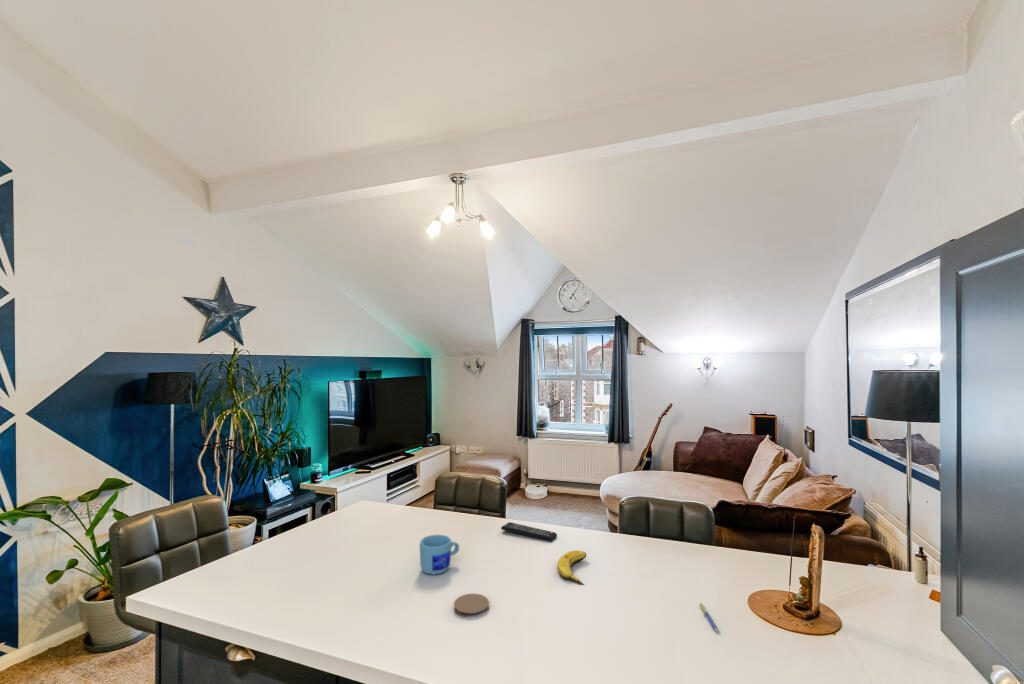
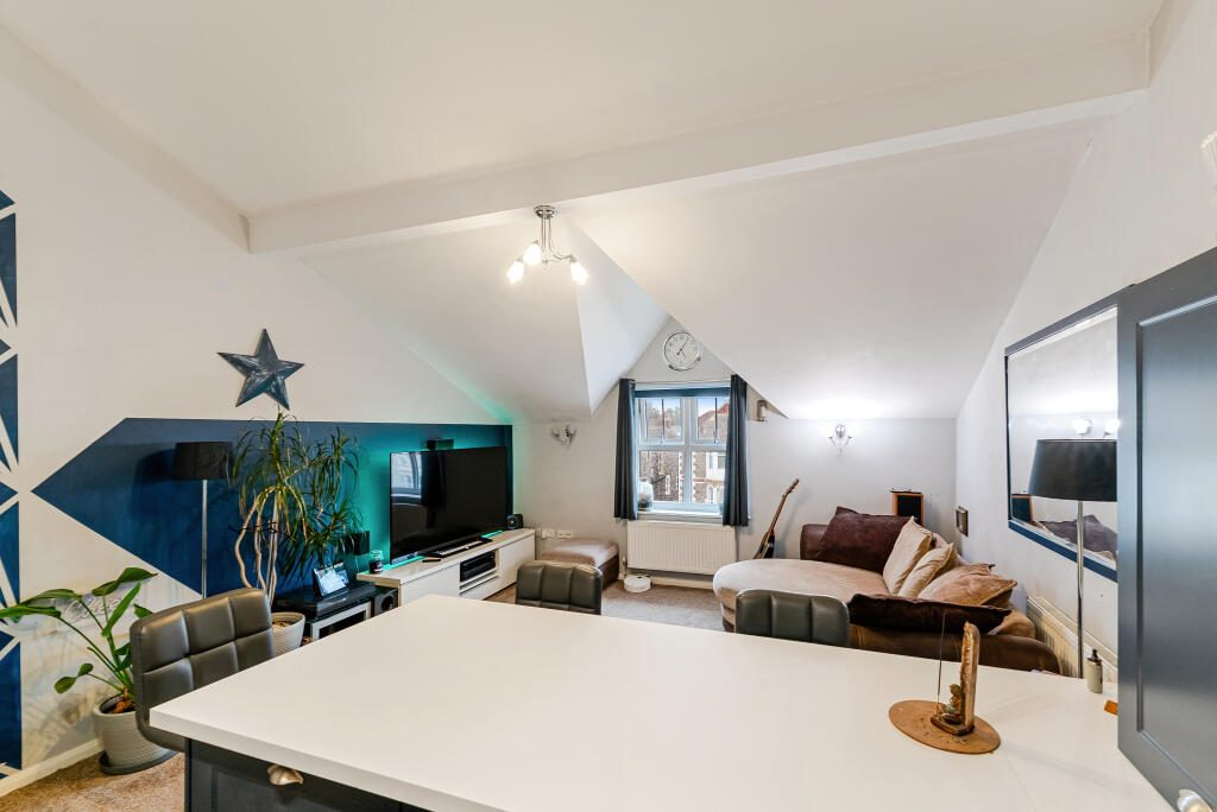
- coaster (471, 605)
- banana (571, 565)
- pen (708, 616)
- mug (440, 554)
- remote control (528, 531)
